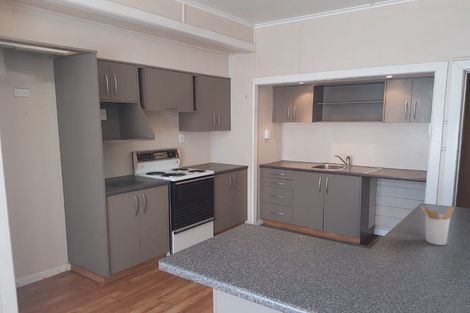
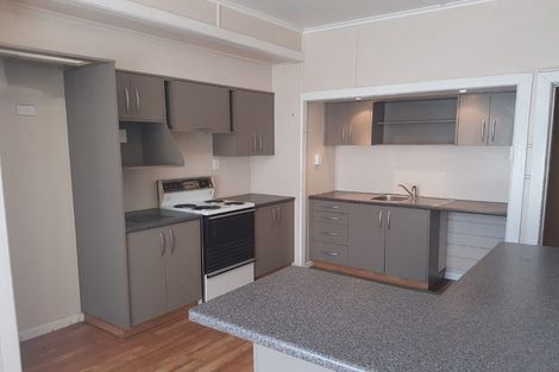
- utensil holder (434, 224)
